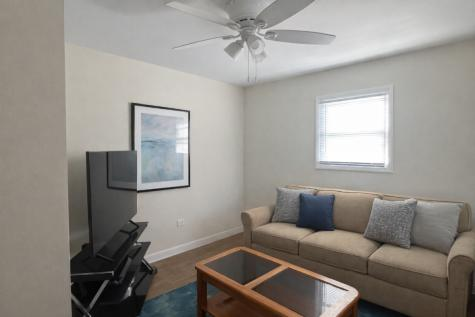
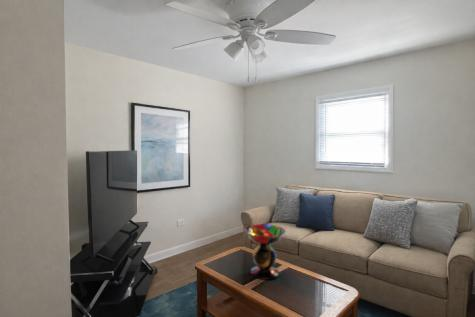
+ decorative bowl (264, 251)
